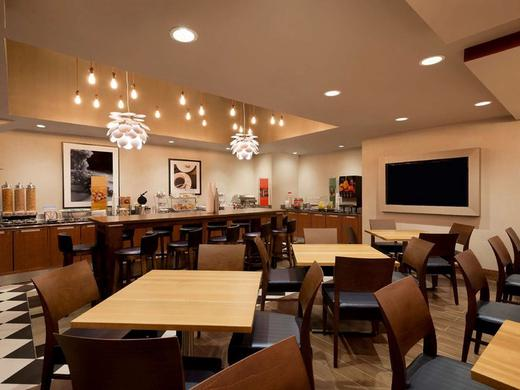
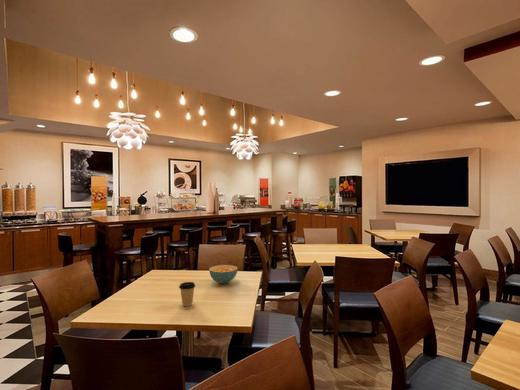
+ coffee cup (187, 293)
+ cereal bowl (223, 275)
